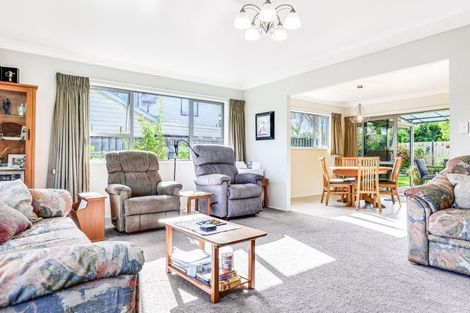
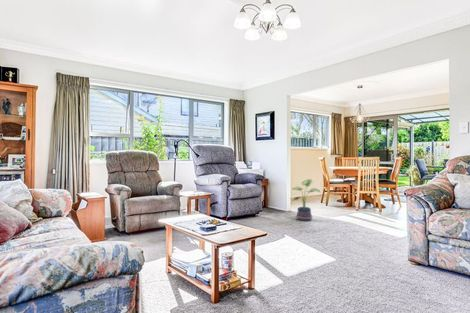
+ potted plant (305, 200)
